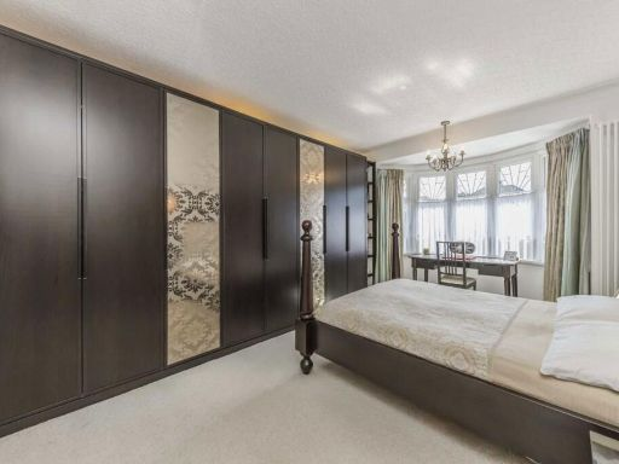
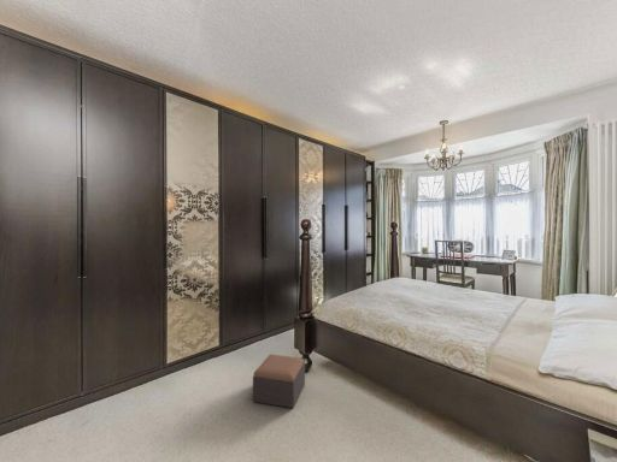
+ footstool (280, 378)
